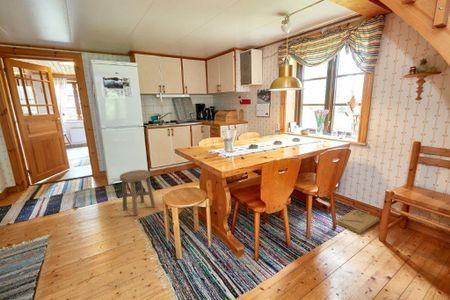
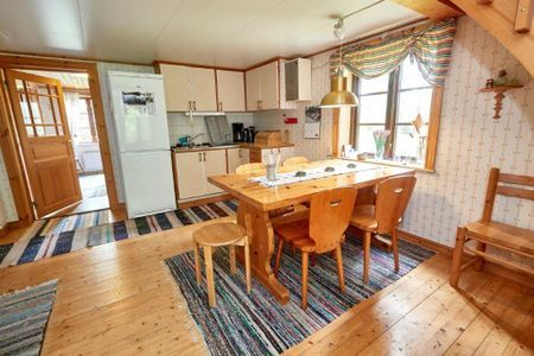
- cardboard box (357, 220)
- stool (138, 191)
